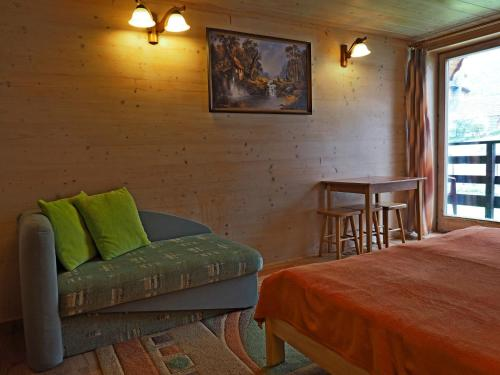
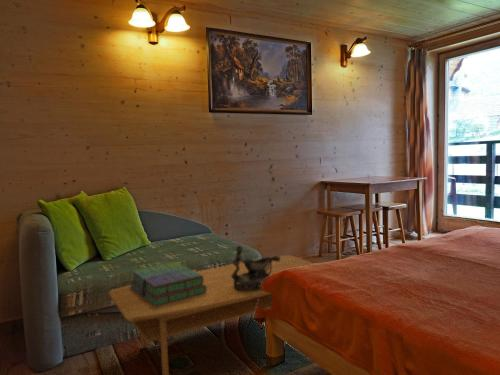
+ coffee table (227, 309)
+ stack of books (166, 280)
+ decorative bowl (254, 264)
